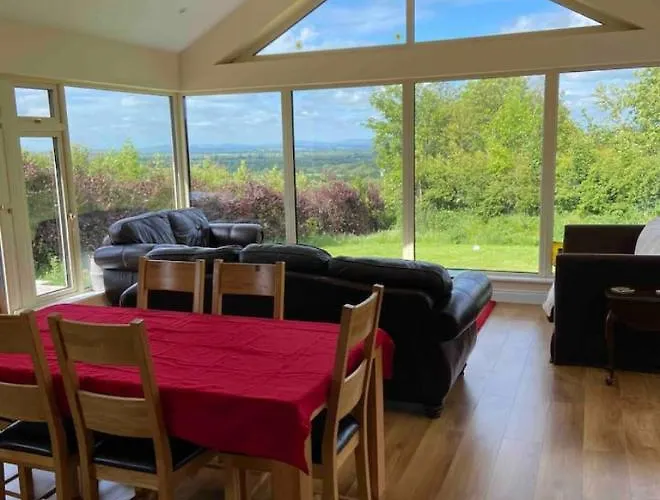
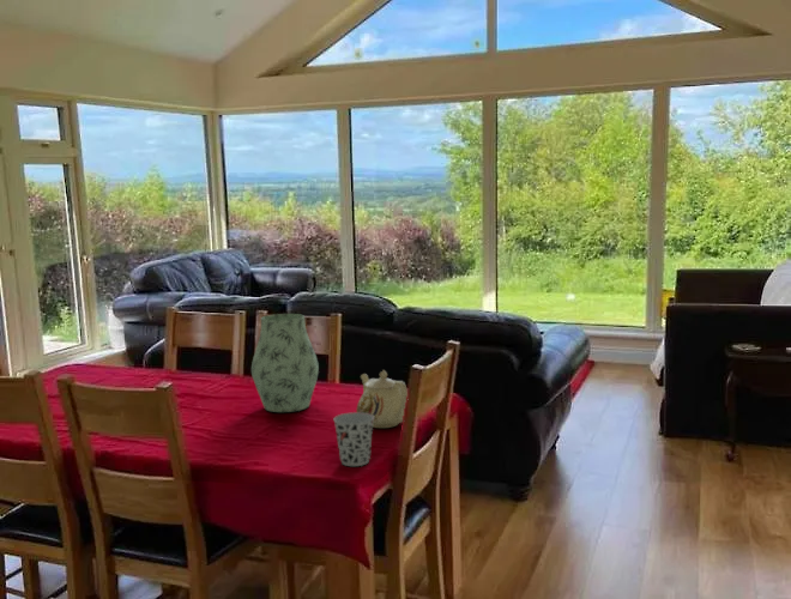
+ teapot (382, 397)
+ cup (354, 440)
+ vase (284, 362)
